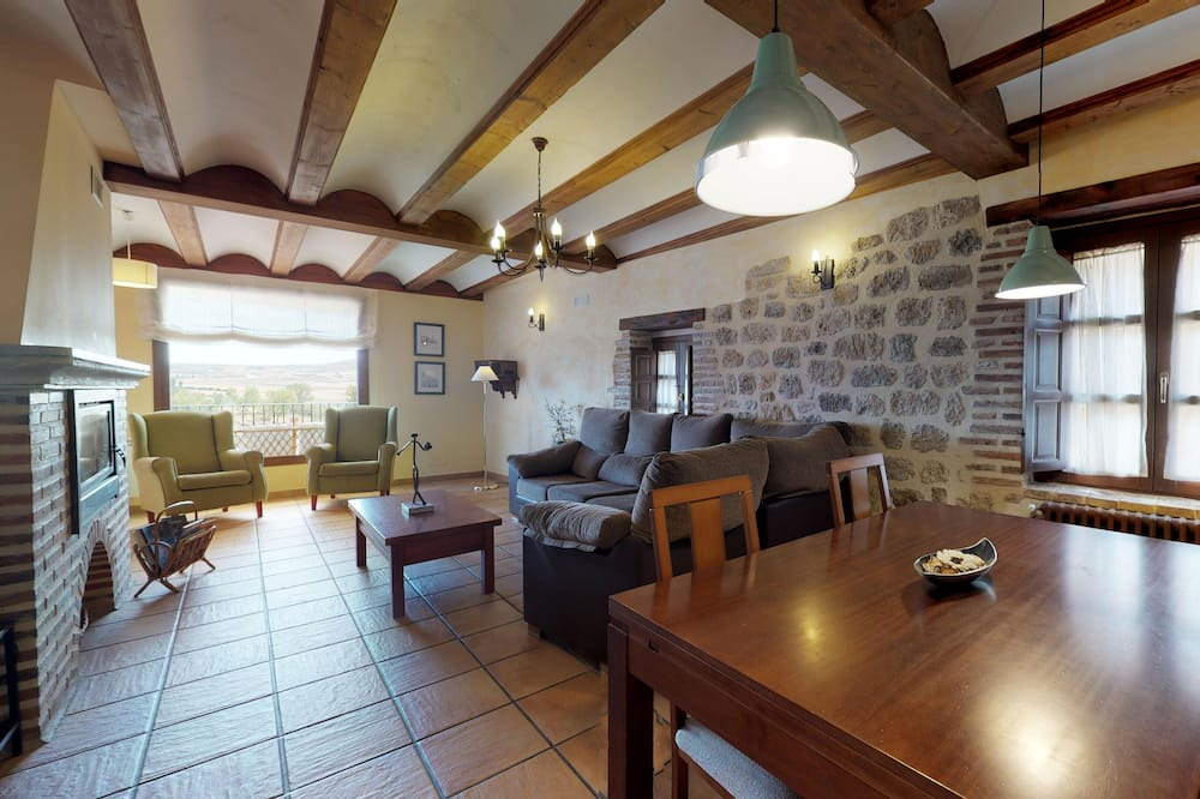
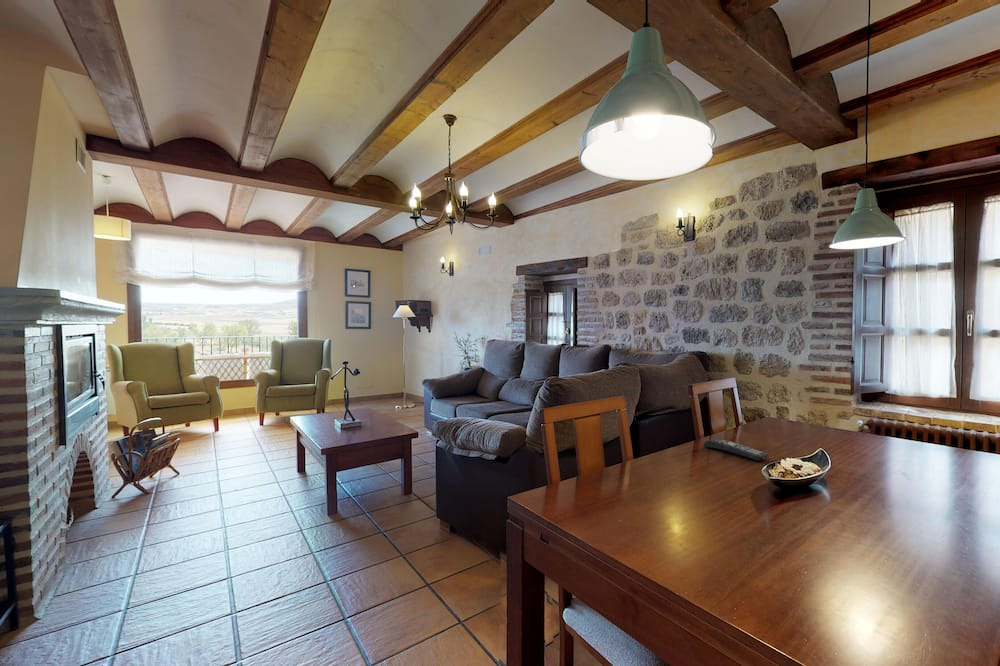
+ remote control (734, 448)
